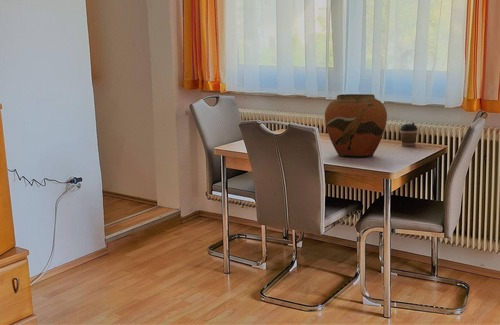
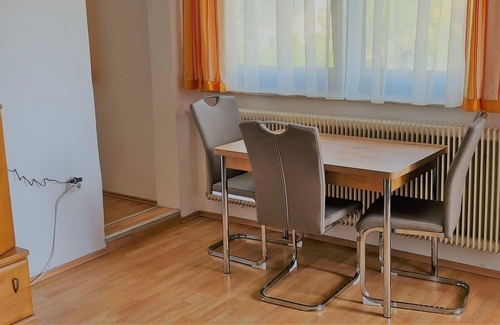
- coffee cup (408, 134)
- vase (355, 125)
